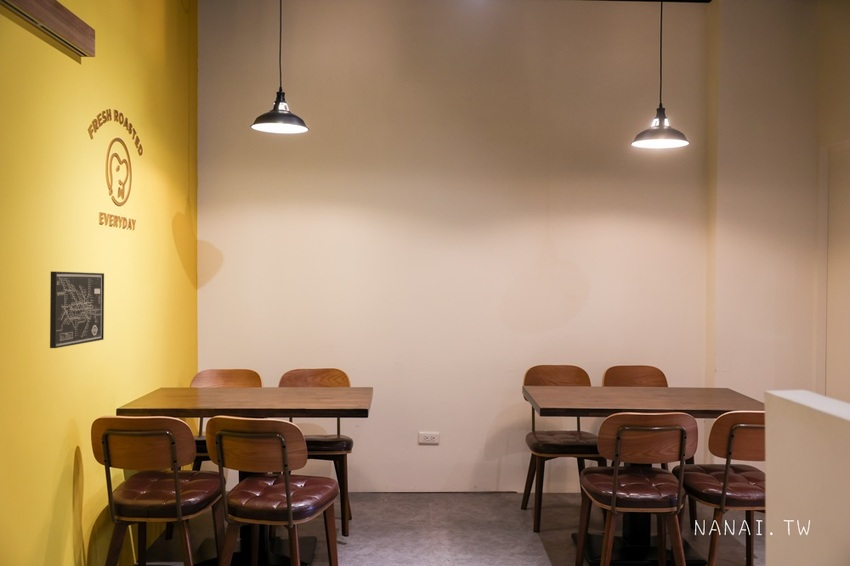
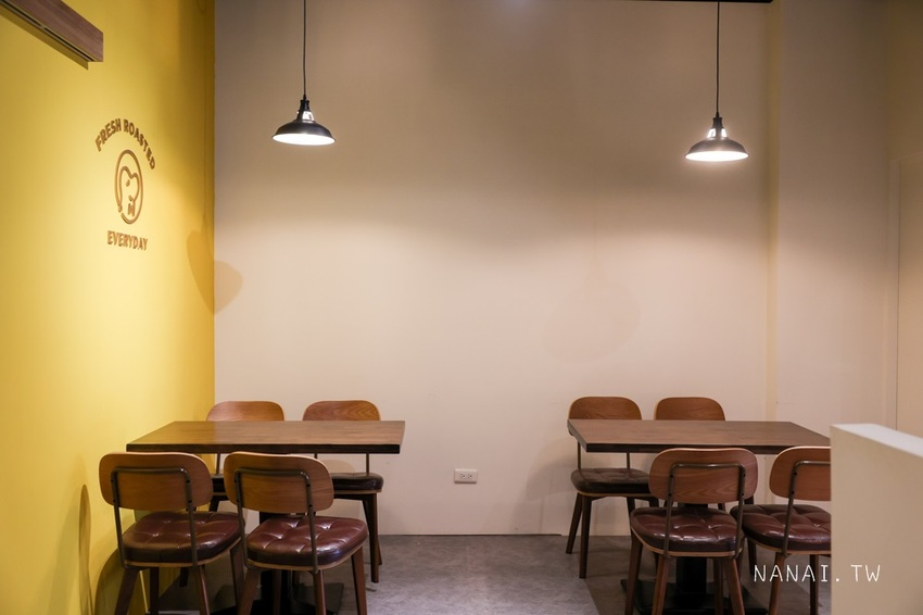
- wall art (79, 308)
